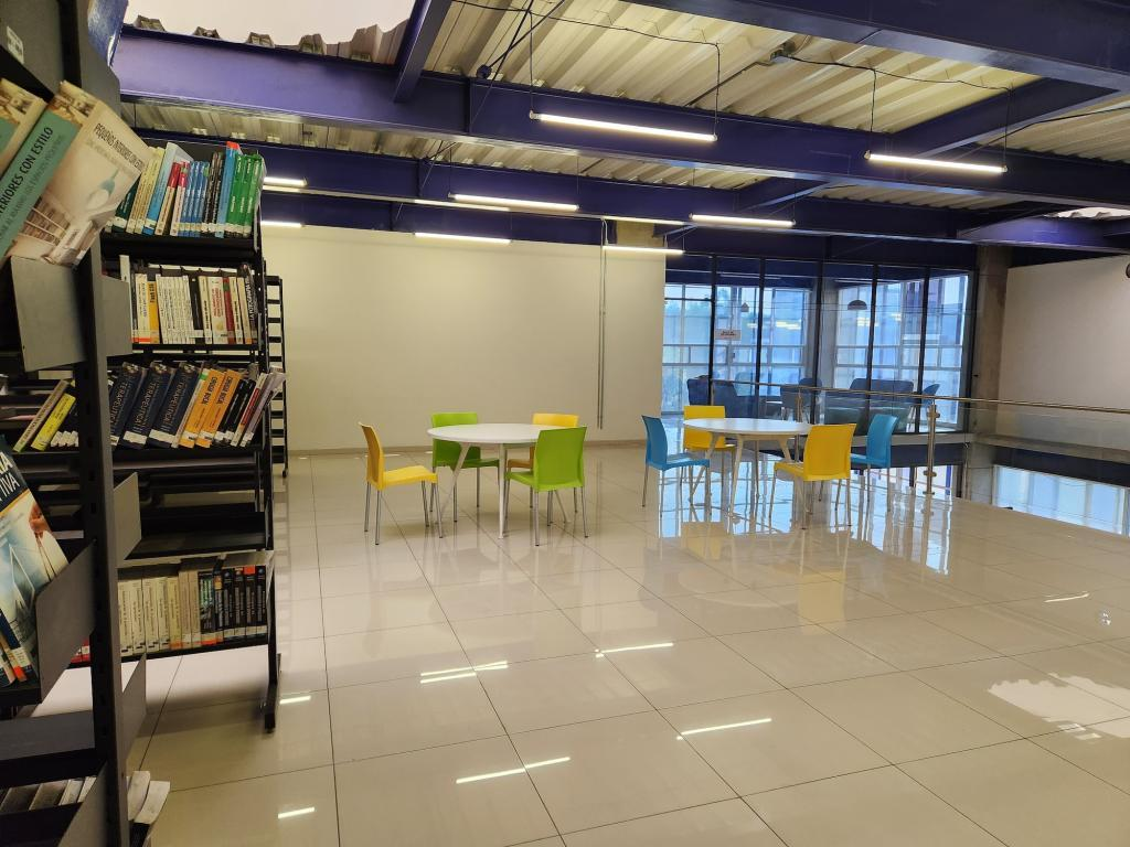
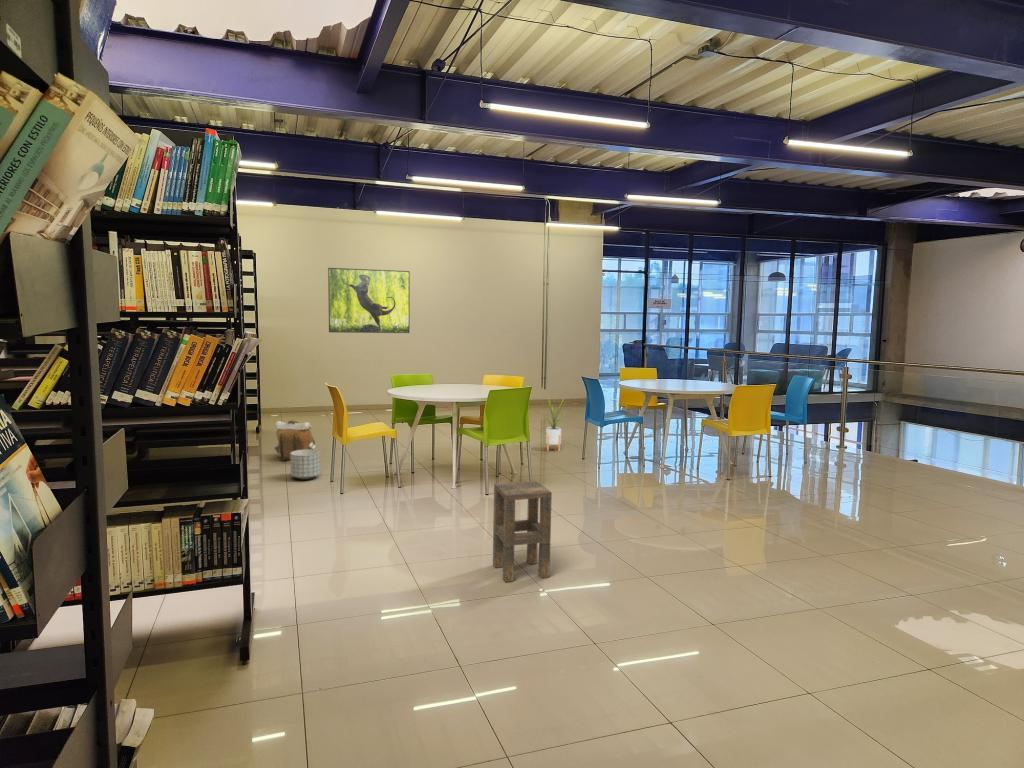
+ side table (521, 529)
+ planter (305, 465)
+ house plant (554, 422)
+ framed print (369, 301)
+ backpack (296, 438)
